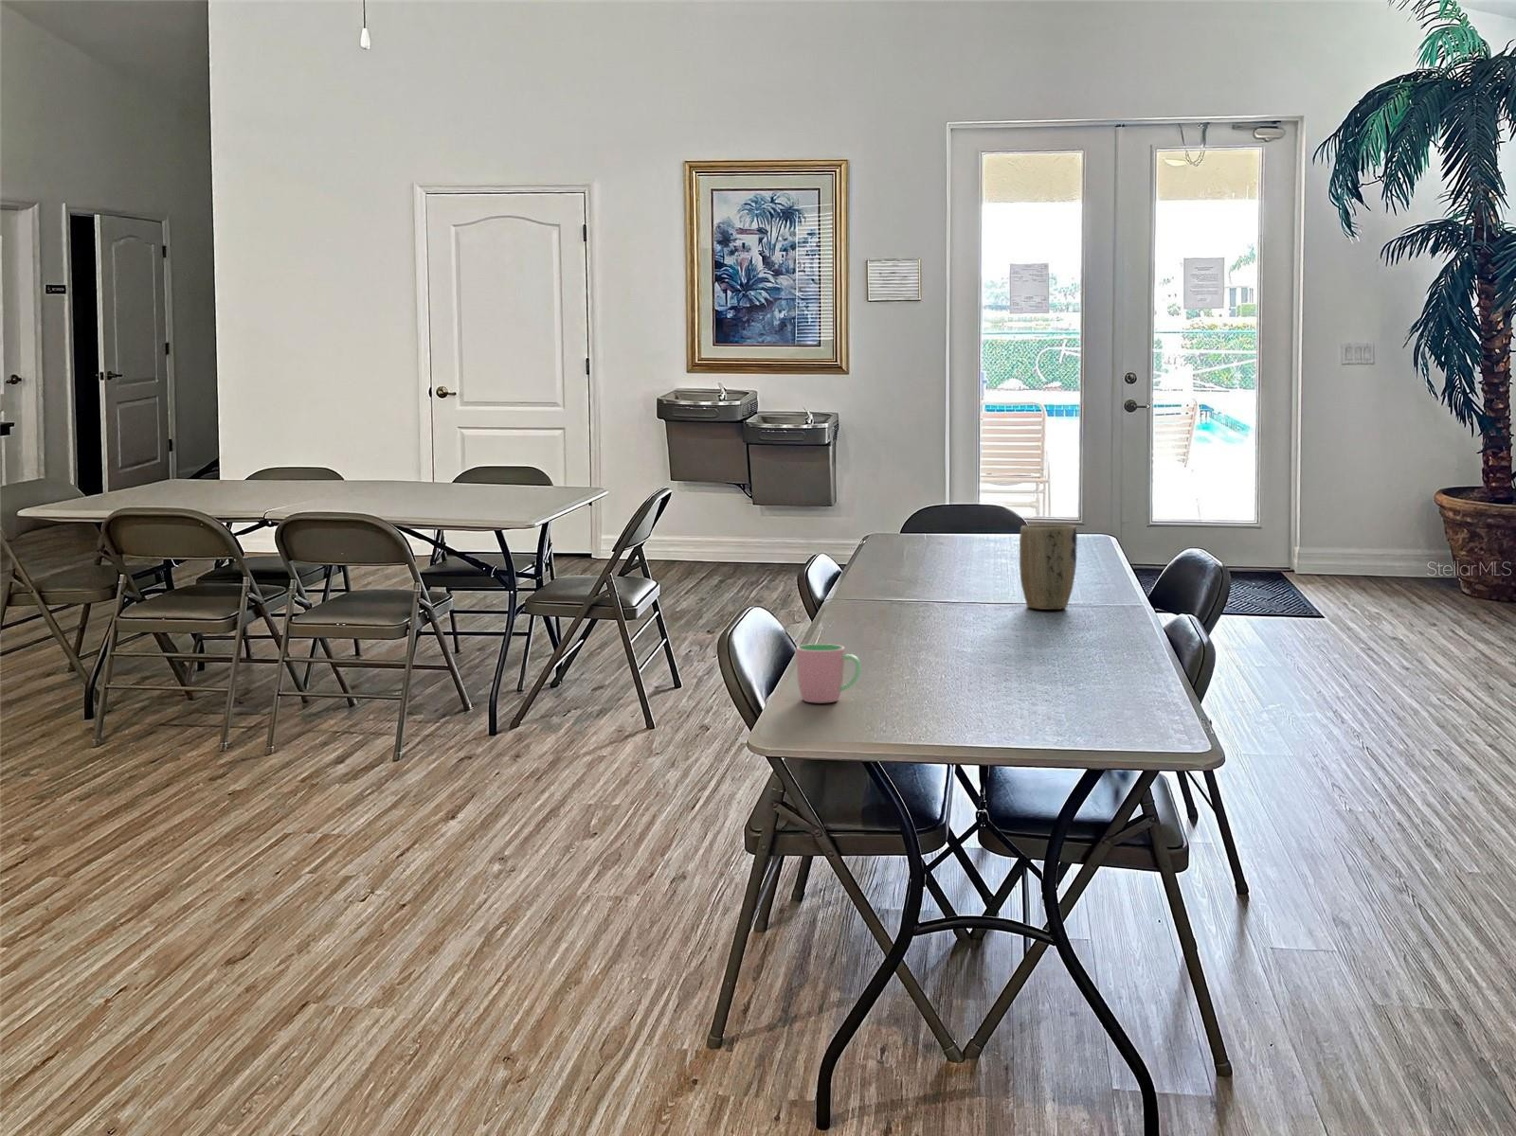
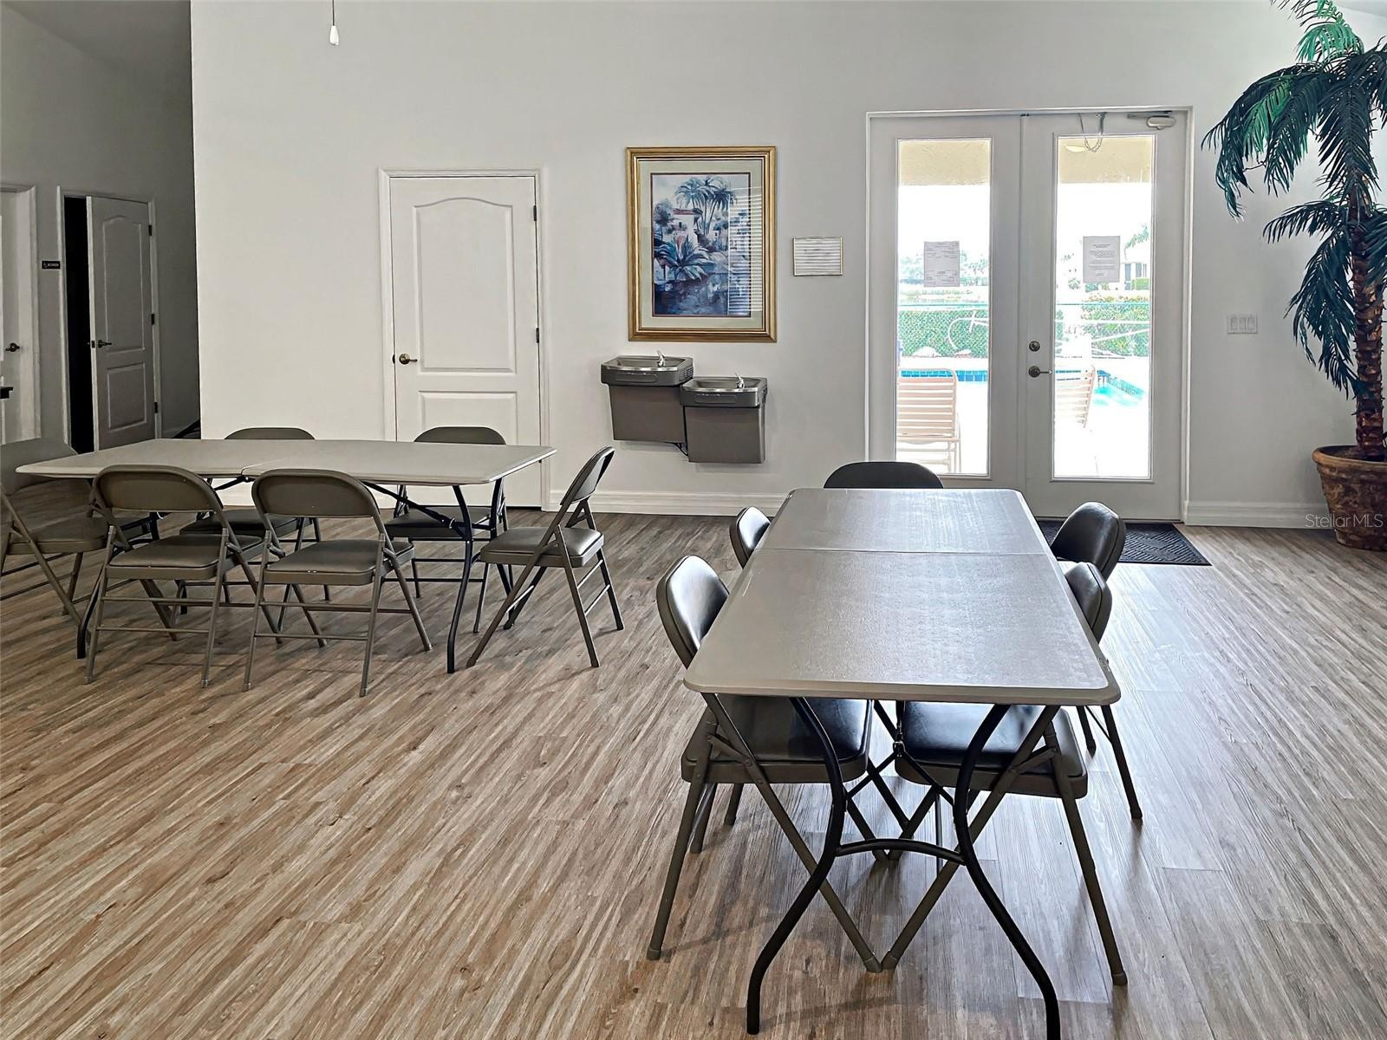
- cup (828, 673)
- plant pot (1048, 566)
